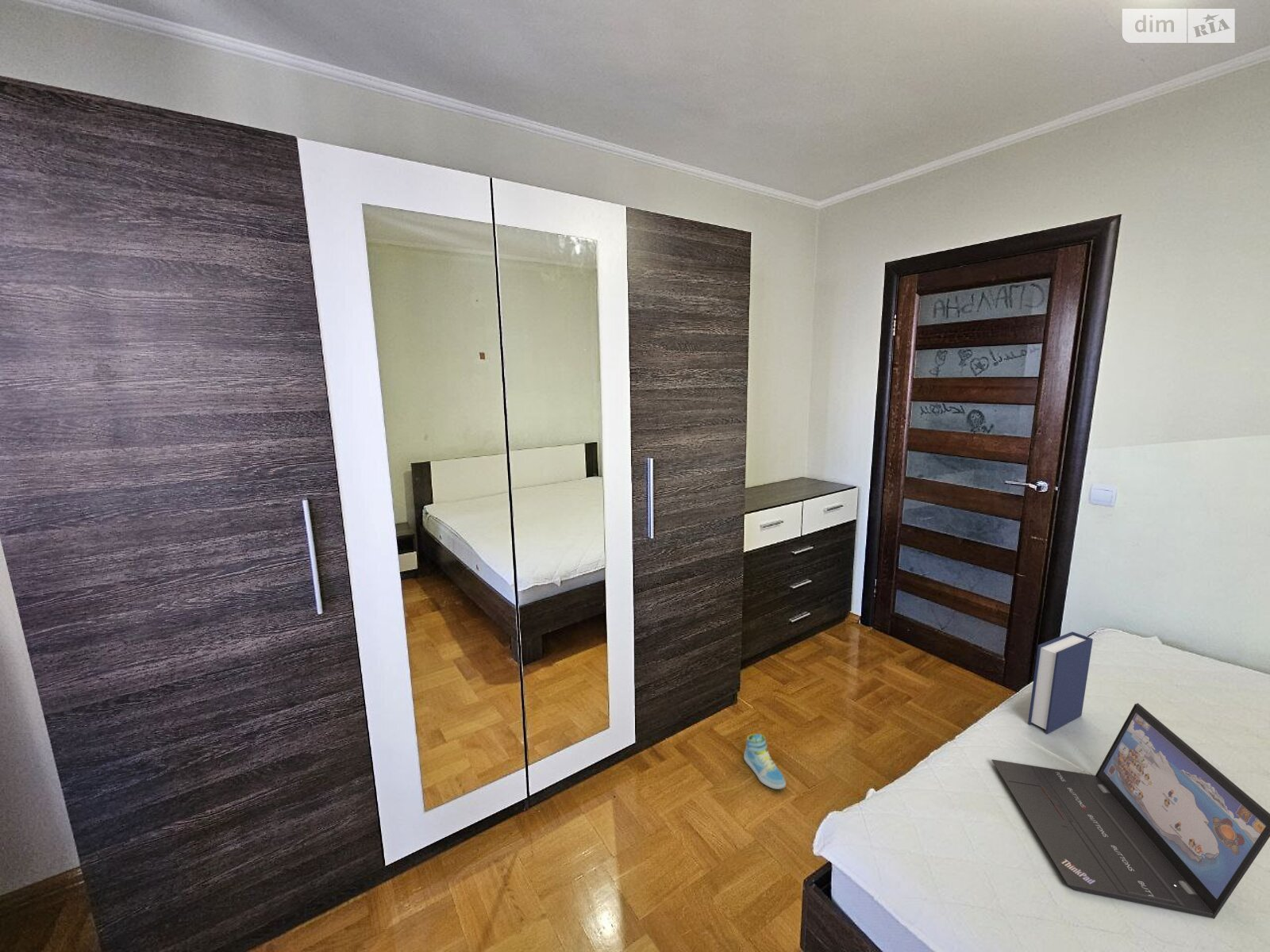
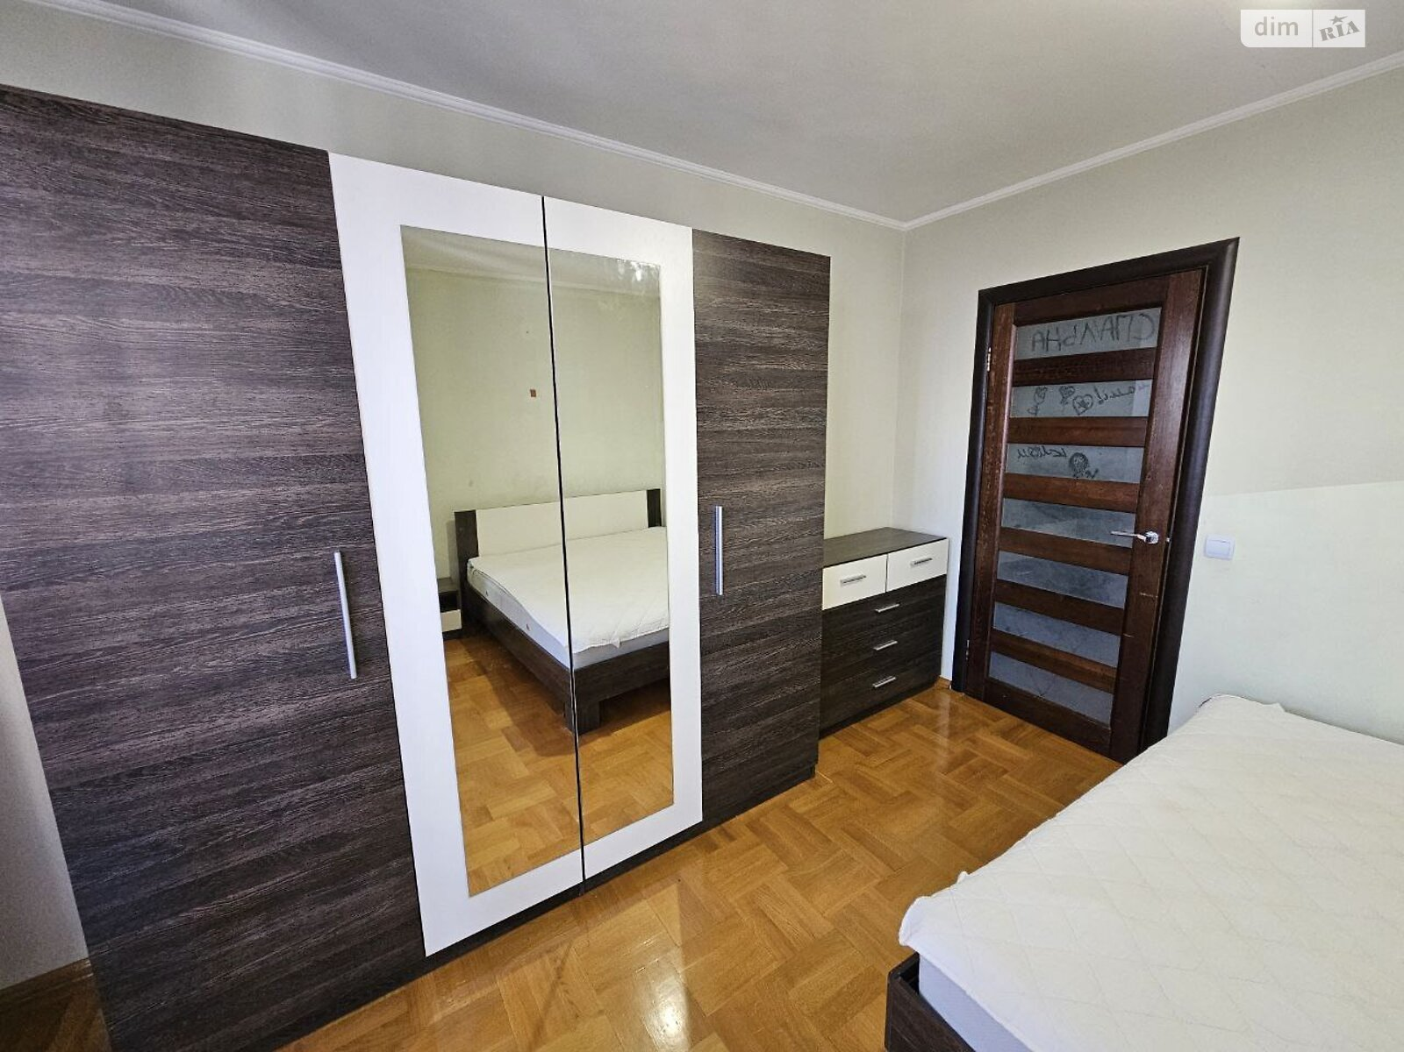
- hardback book (1060, 681)
- sneaker (764, 757)
- laptop (1106, 786)
